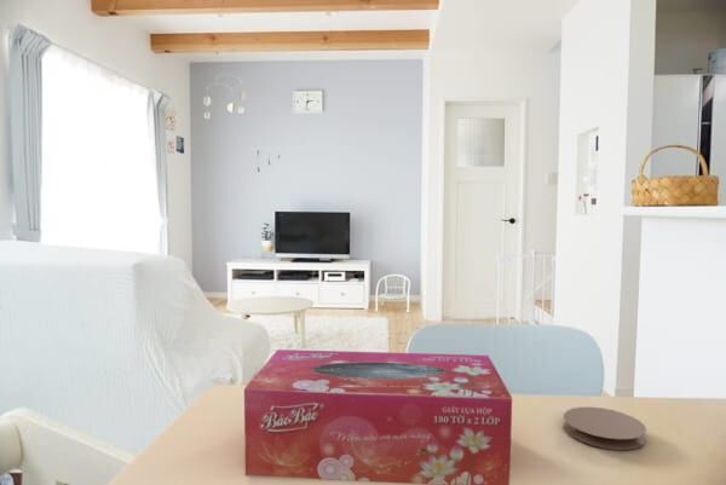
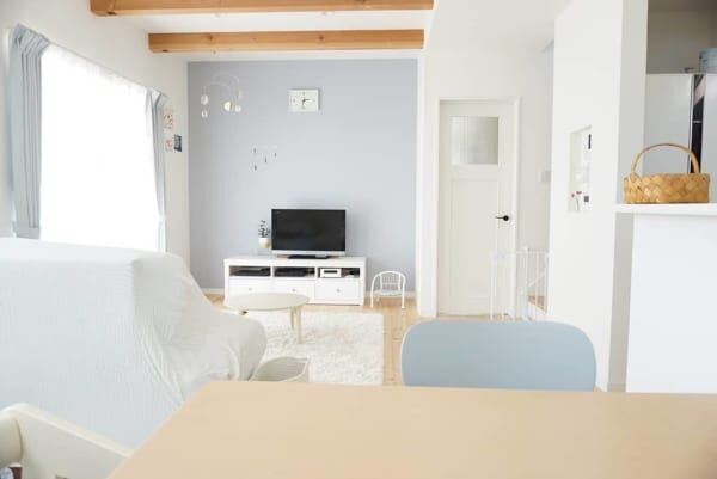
- coaster (603, 426)
- tissue box (378, 409)
